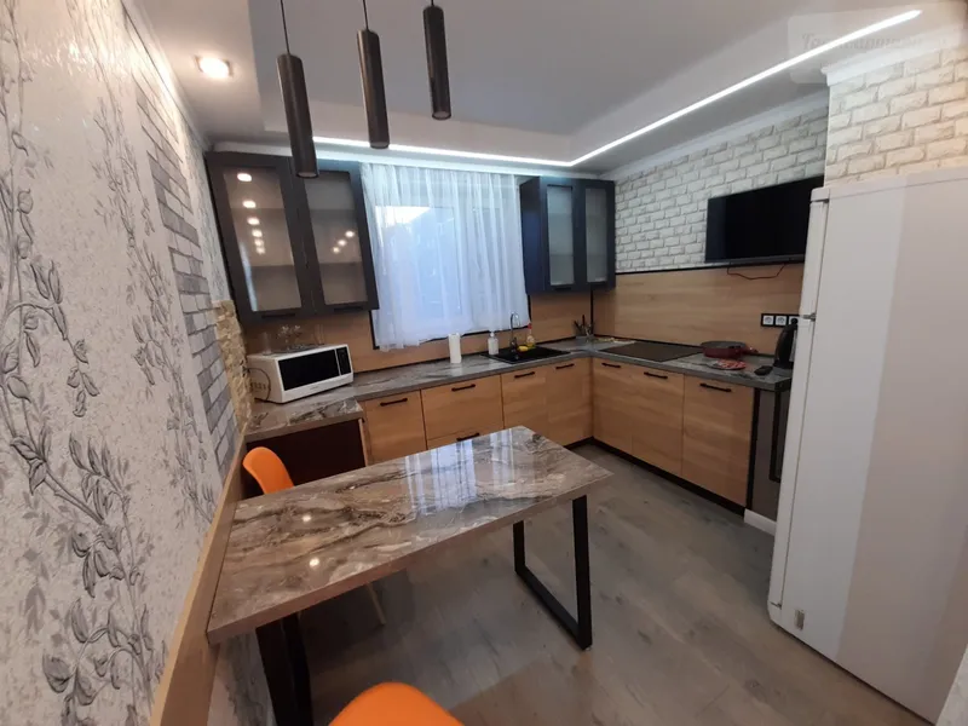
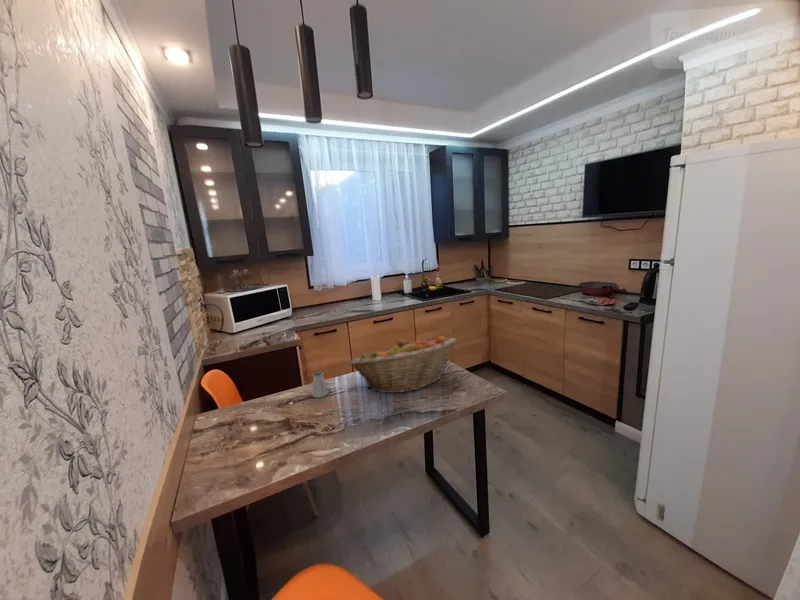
+ fruit basket (404, 359)
+ saltshaker (319, 383)
